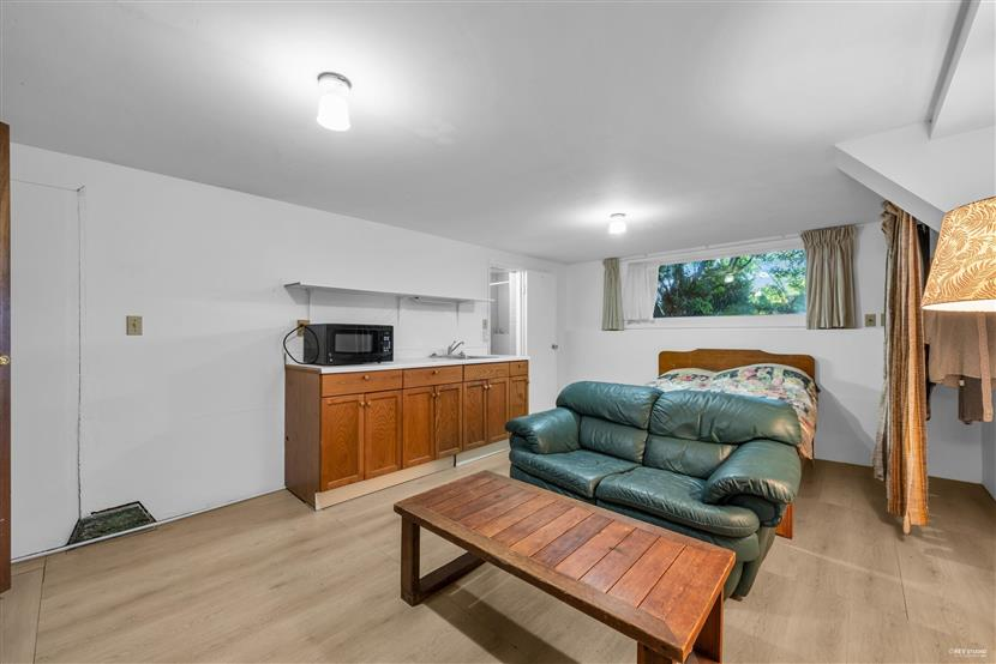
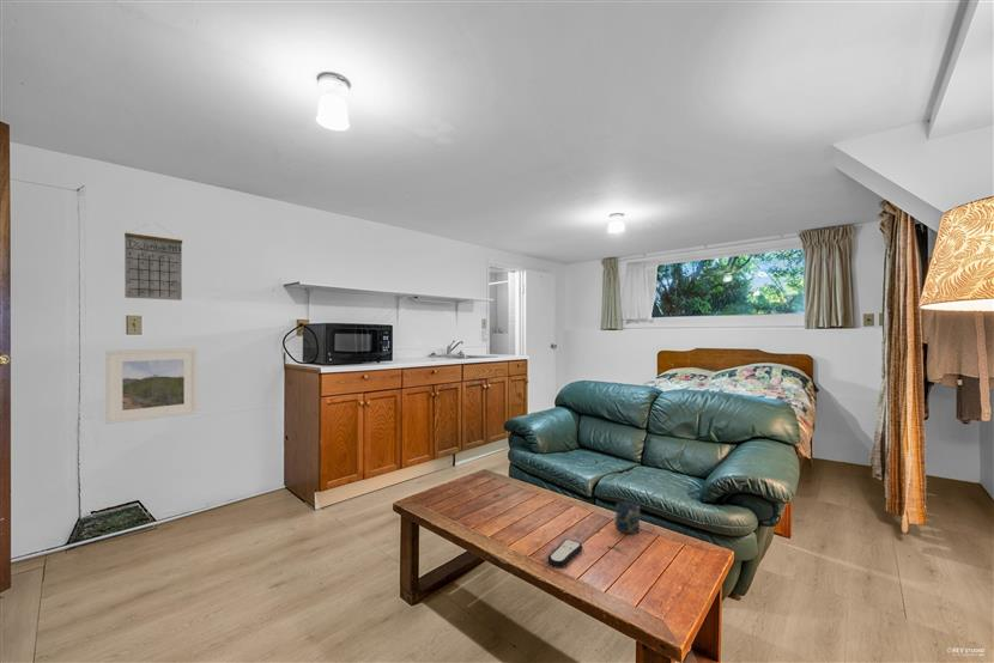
+ cup (625, 518)
+ calendar (154, 260)
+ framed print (154, 383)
+ remote control (564, 552)
